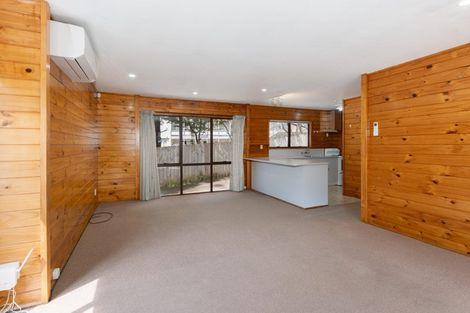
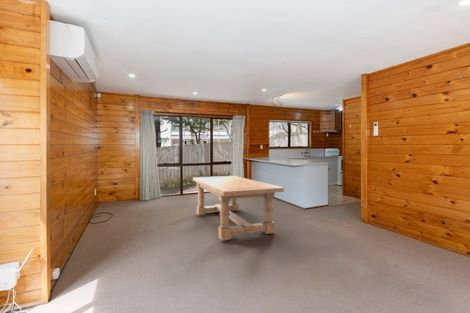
+ dining table (230, 200)
